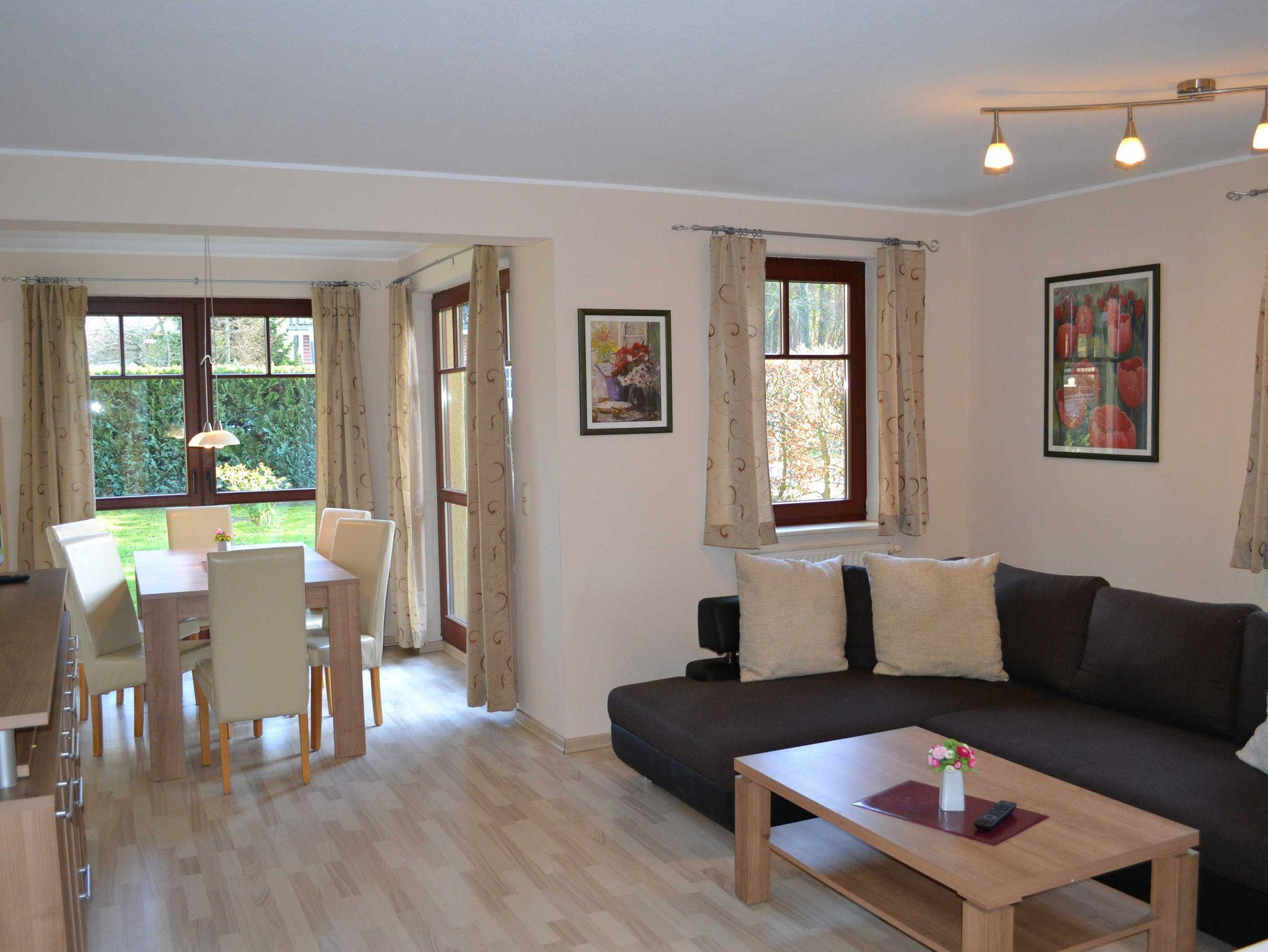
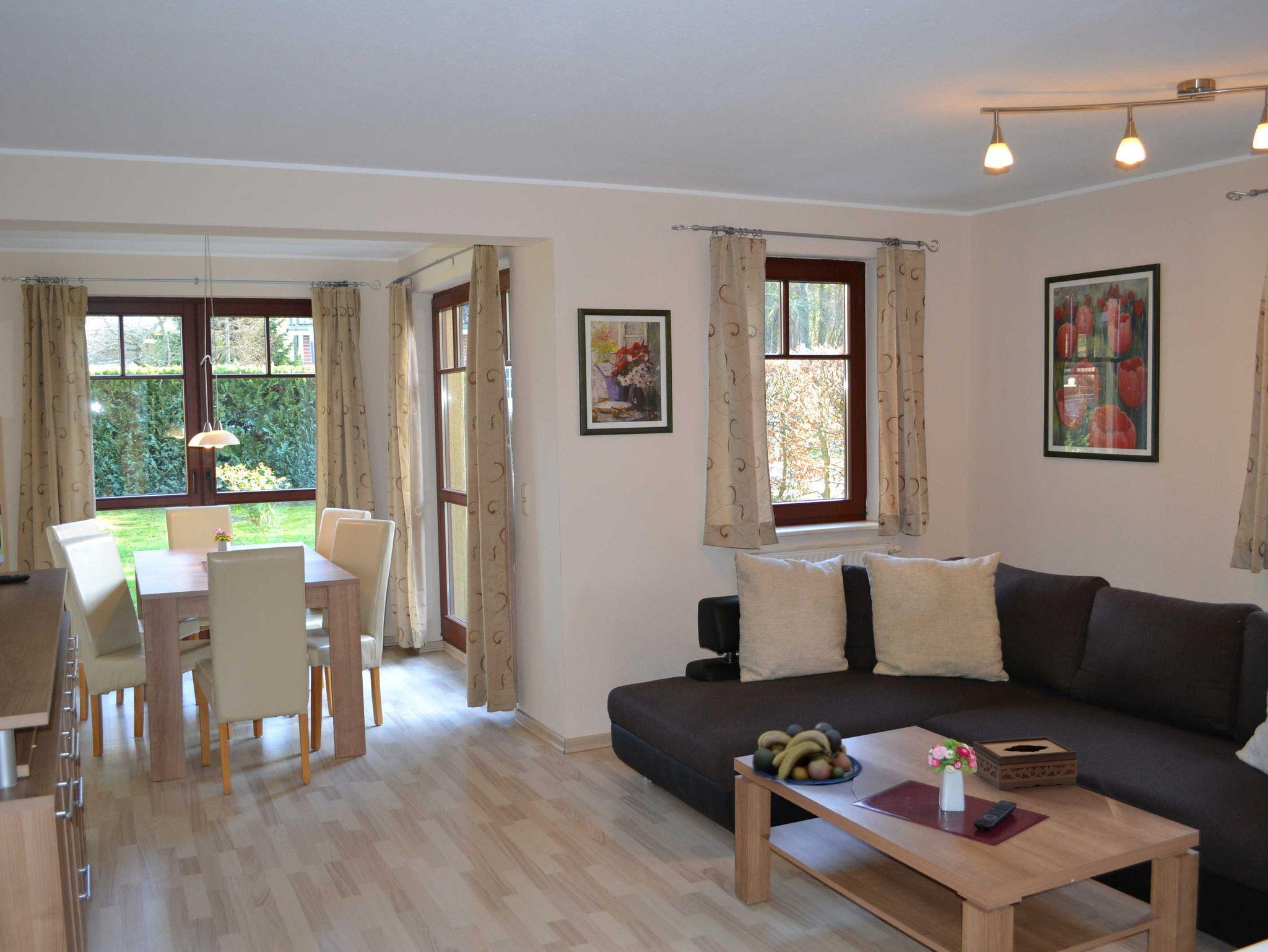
+ fruit bowl (807, 748)
+ tissue box (1023, 763)
